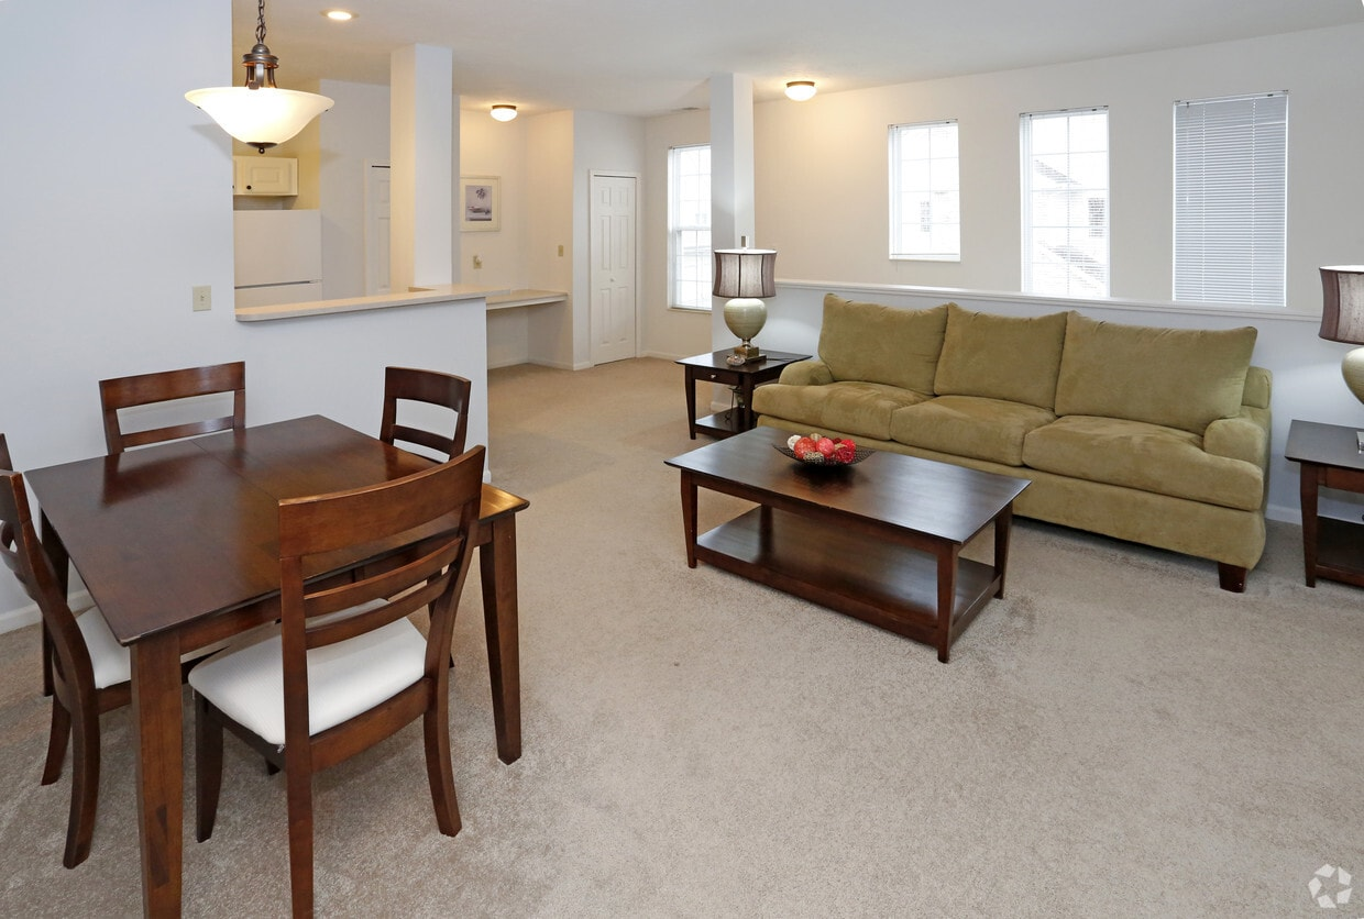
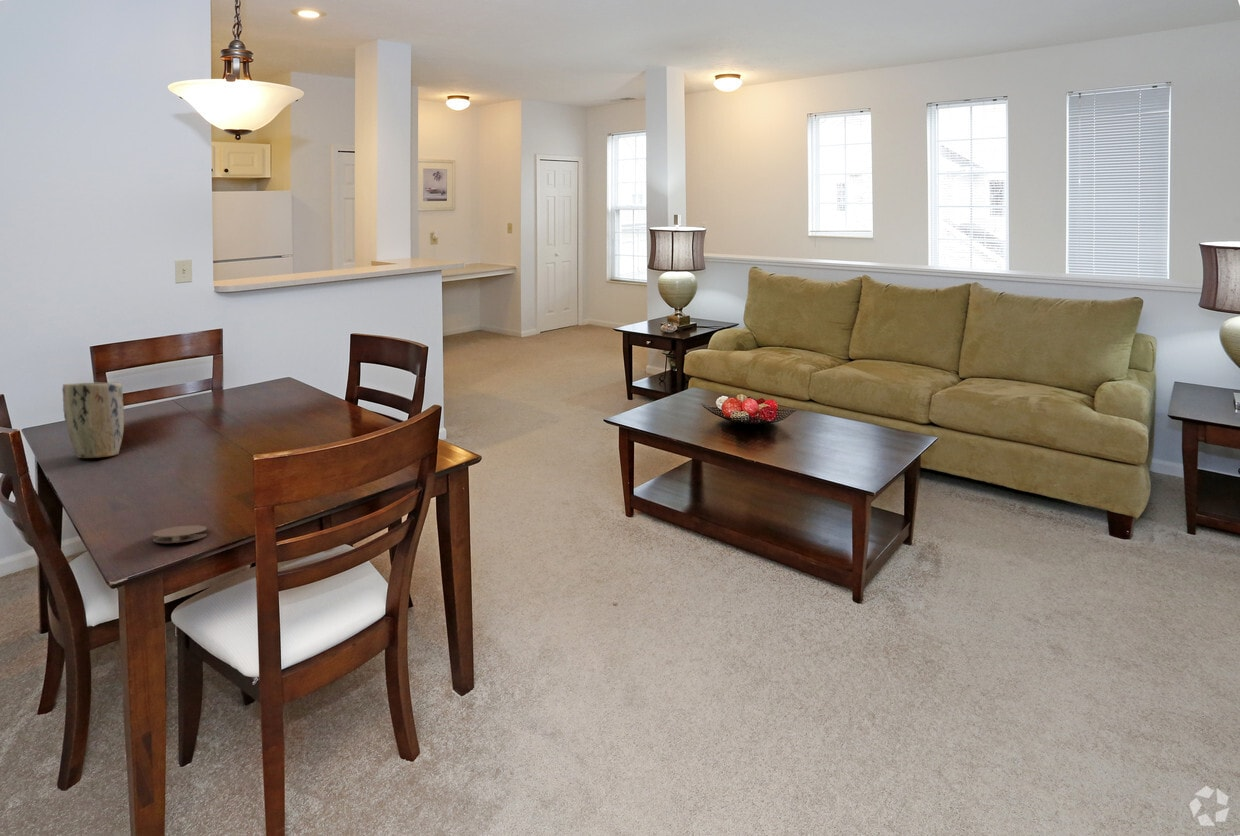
+ coaster (180, 534)
+ plant pot (94, 419)
